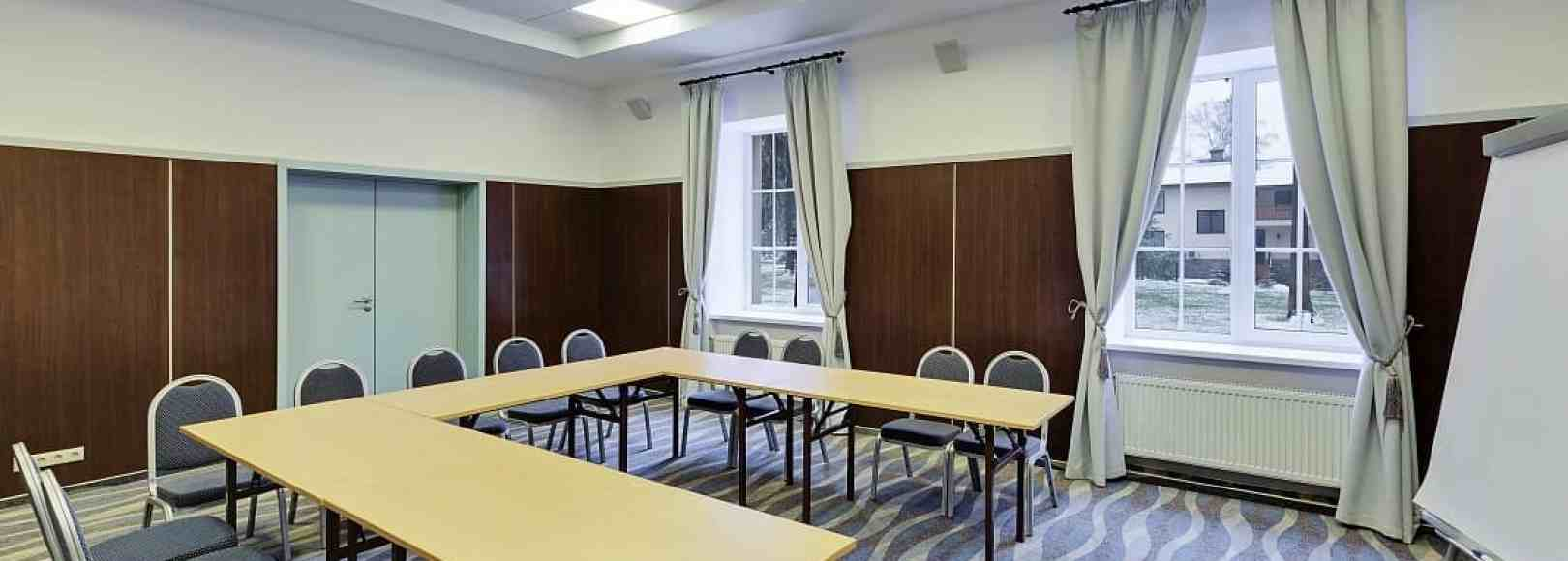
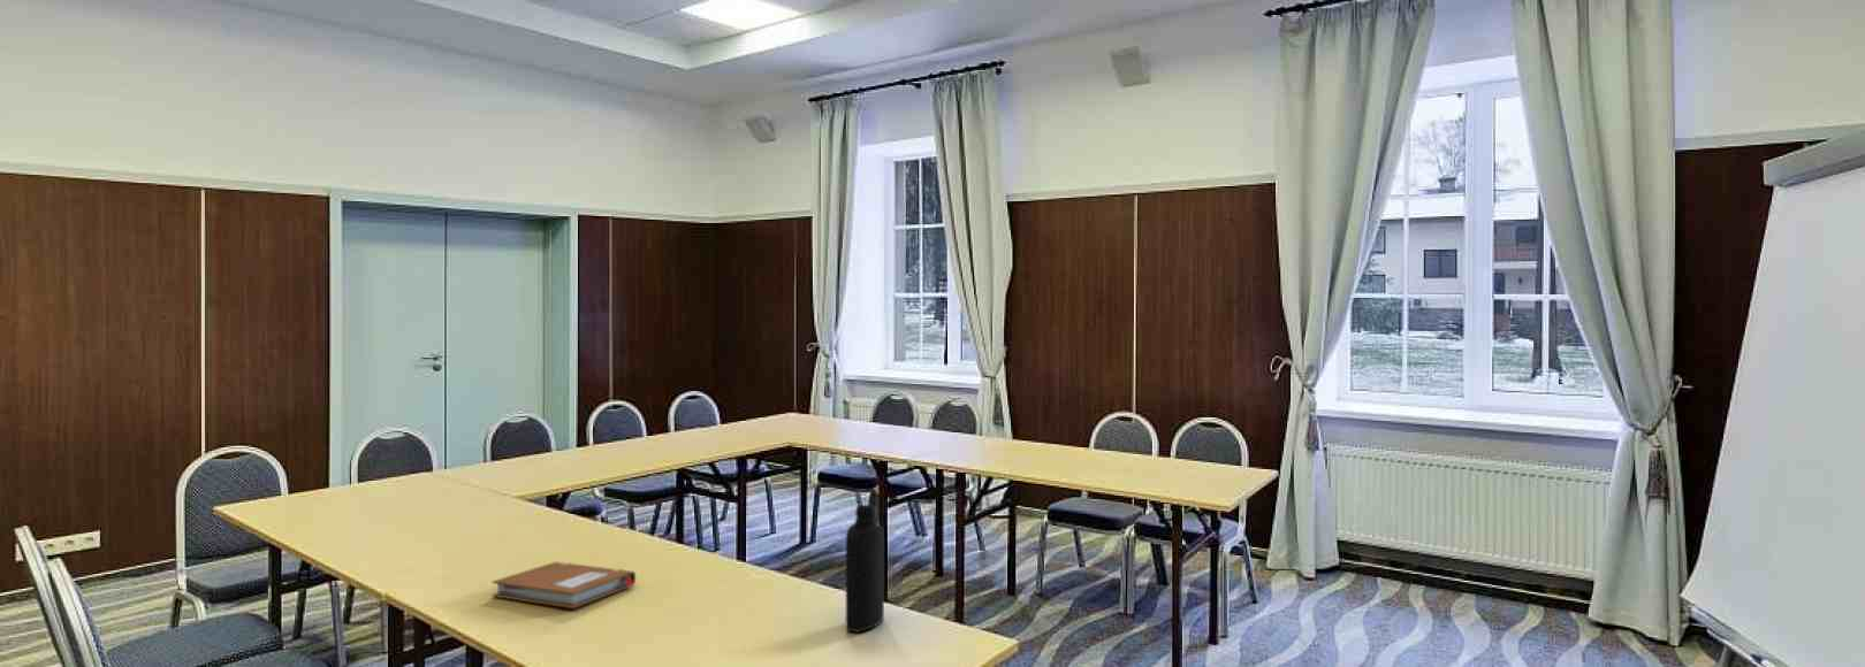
+ bottle (865, 565)
+ notebook (567, 583)
